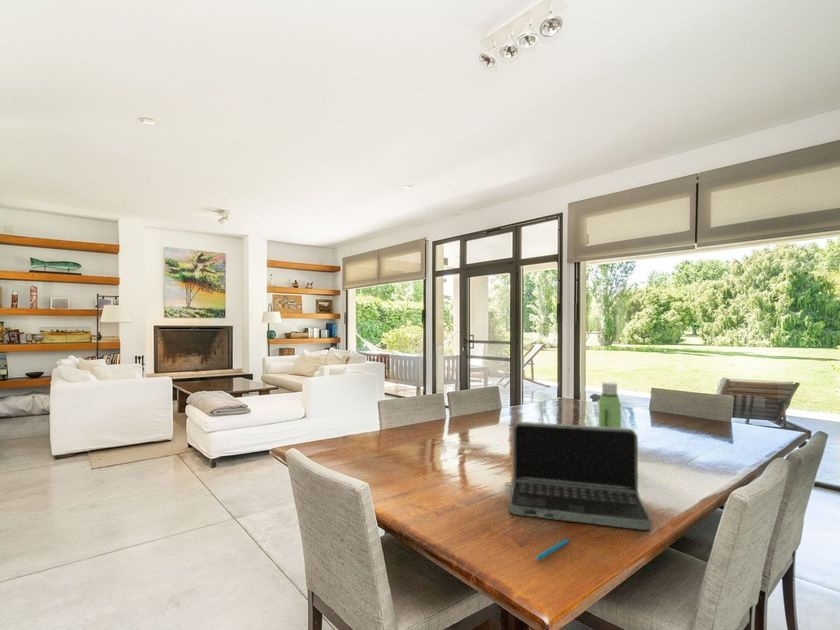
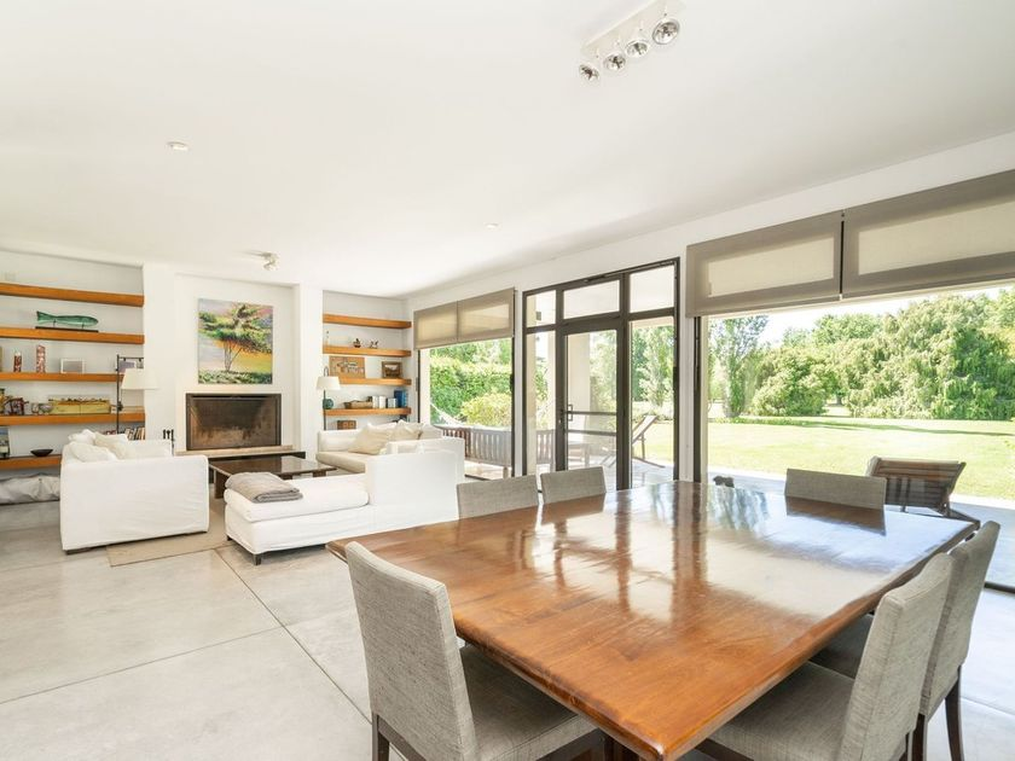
- water bottle (609, 421)
- laptop (570, 466)
- pen (553, 548)
